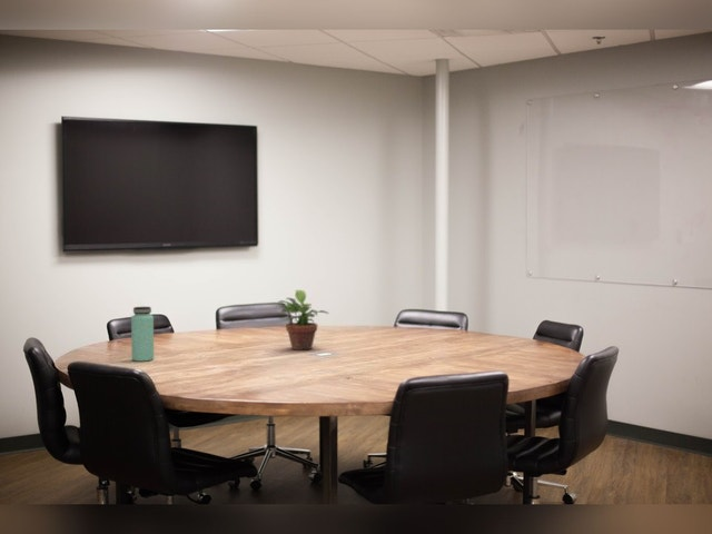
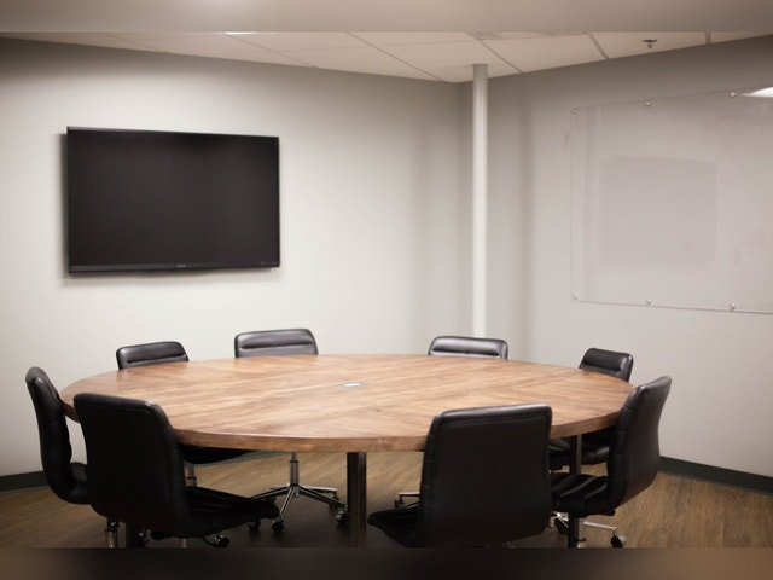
- bottle (142, 333)
- potted plant (303, 320)
